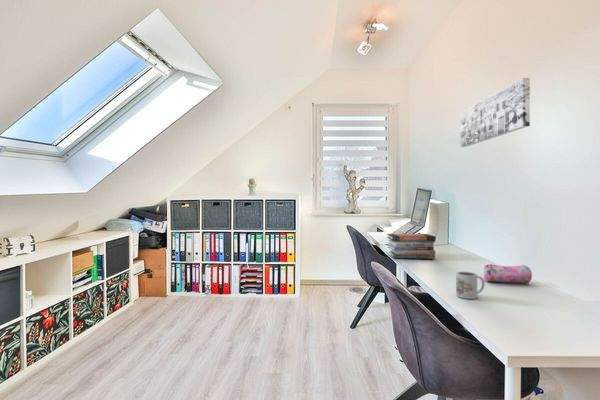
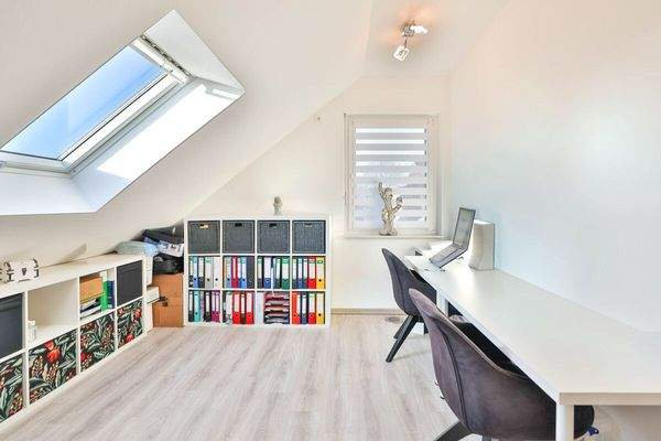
- book stack (410, 245)
- wall art (489, 118)
- pencil case (506, 273)
- mug (470, 284)
